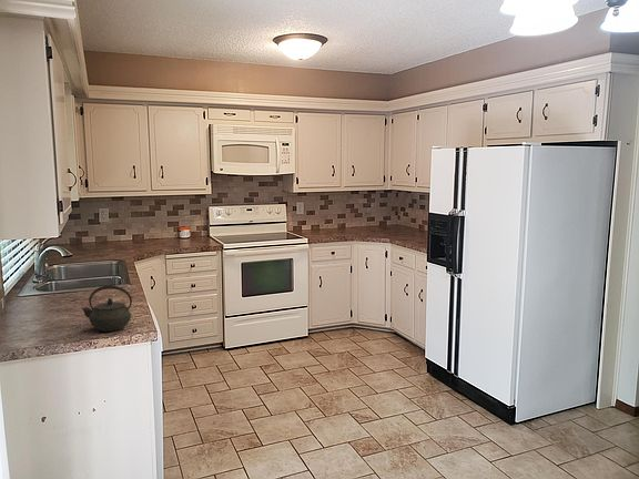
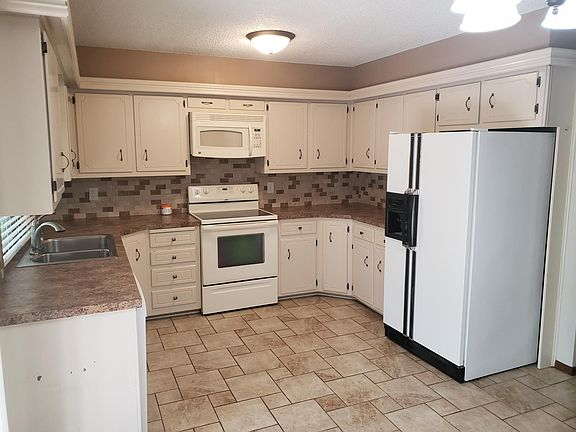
- kettle (106, 306)
